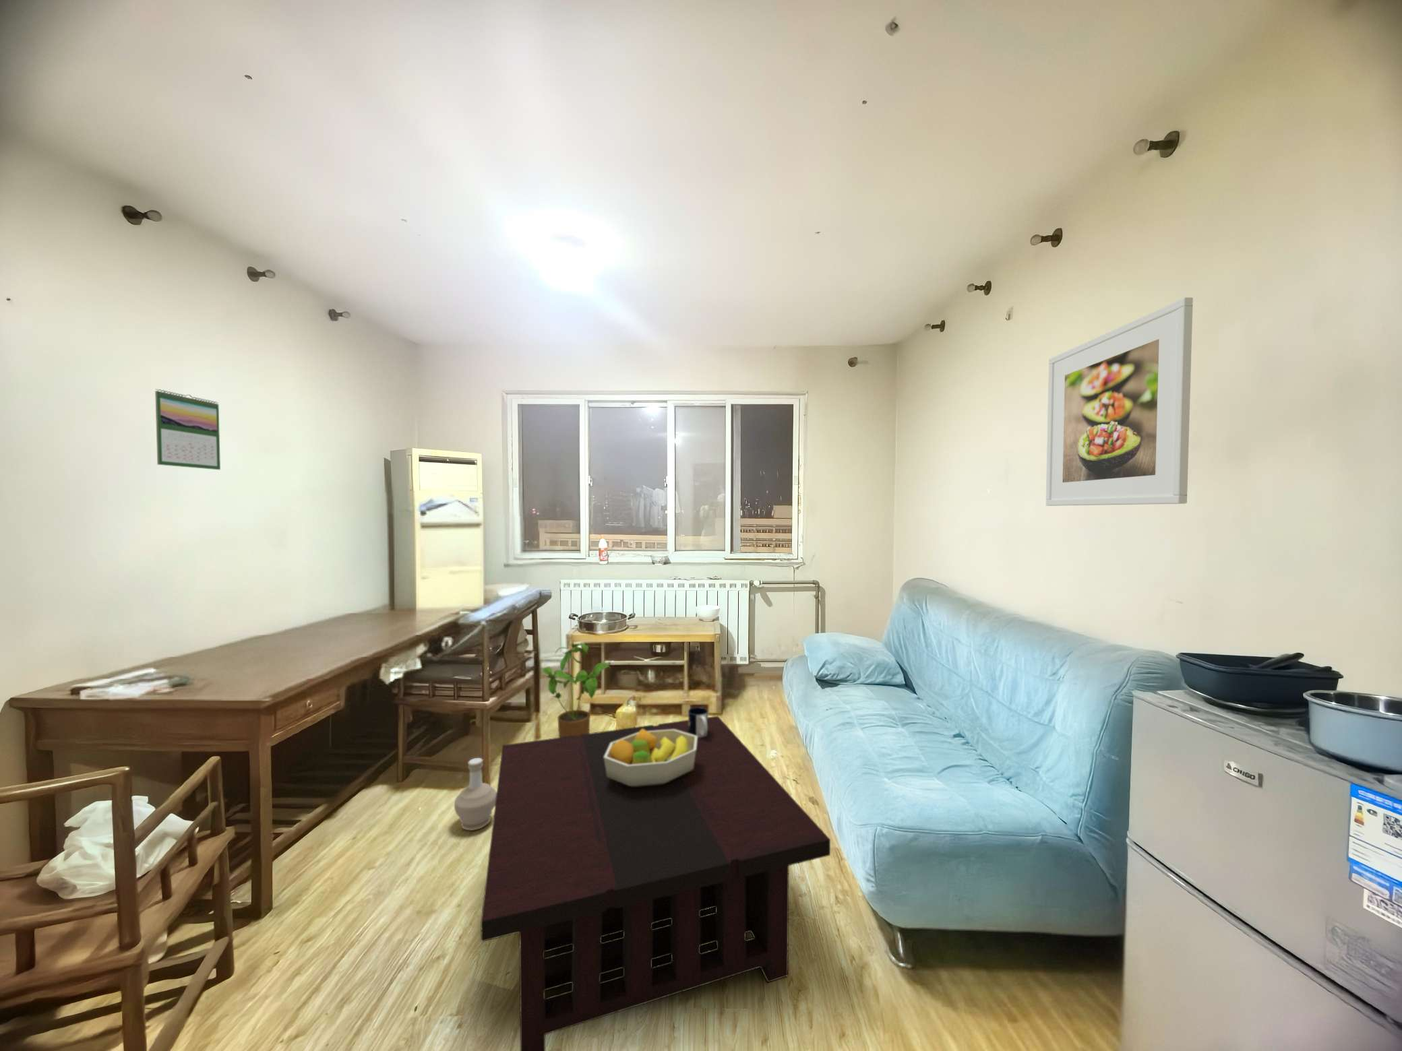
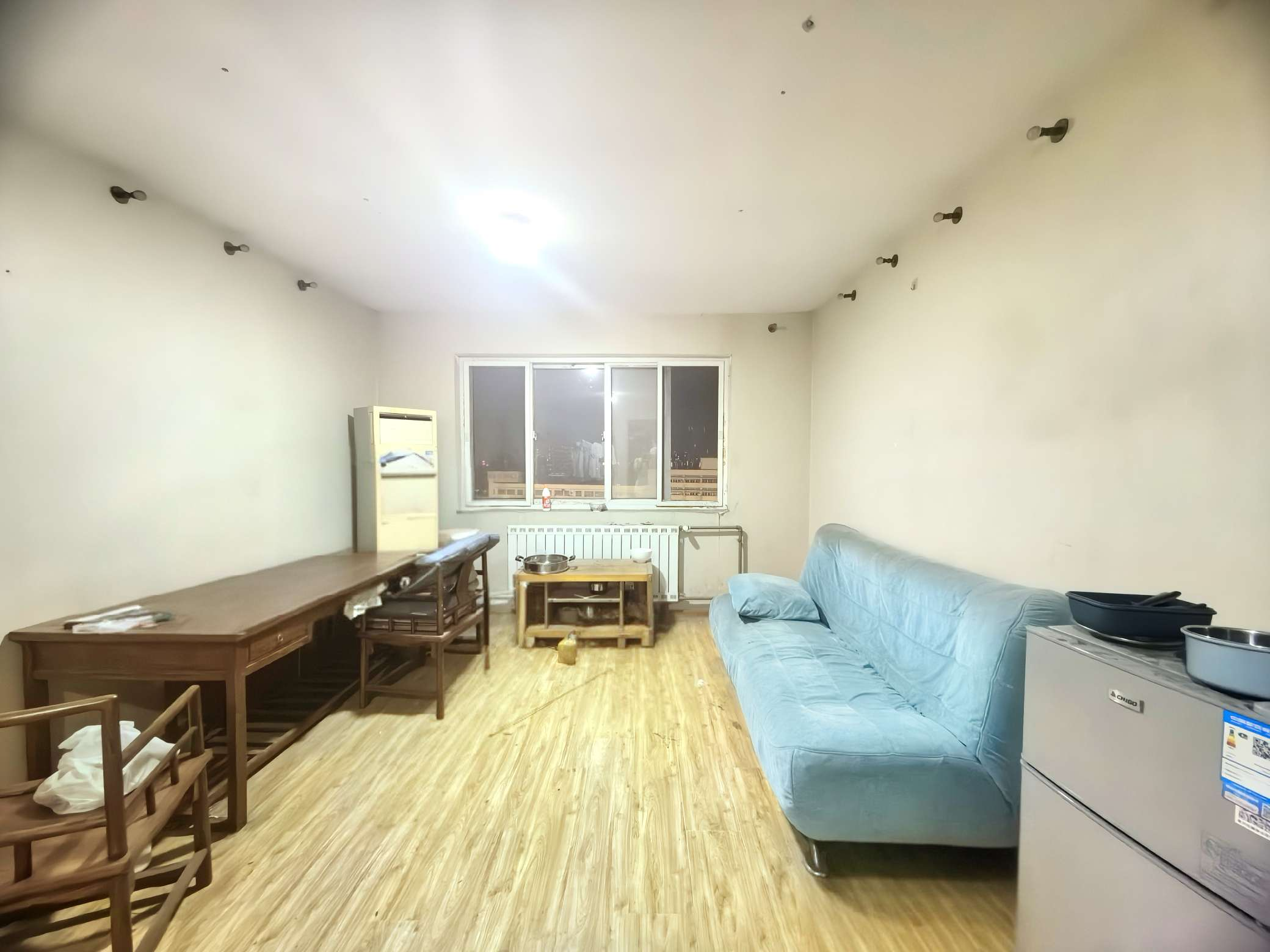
- bottle (475, 793)
- calendar (190, 431)
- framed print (1106, 420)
- fruit bowl (652, 753)
- coffee table (639, 850)
- house plant (578, 698)
- mug (700, 723)
